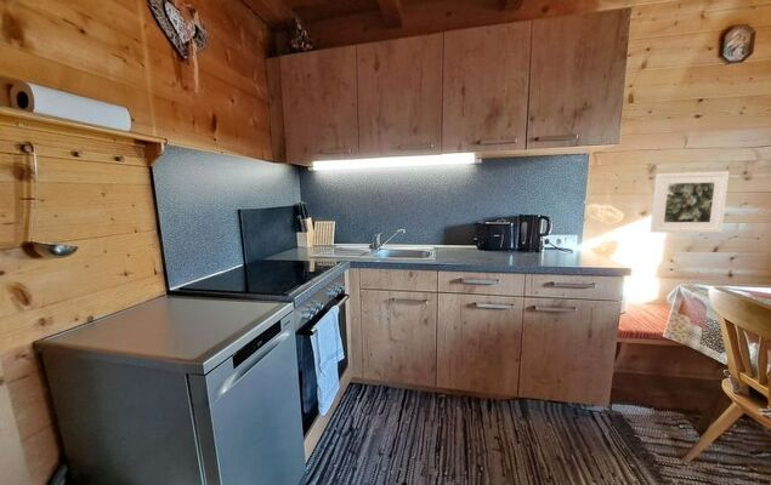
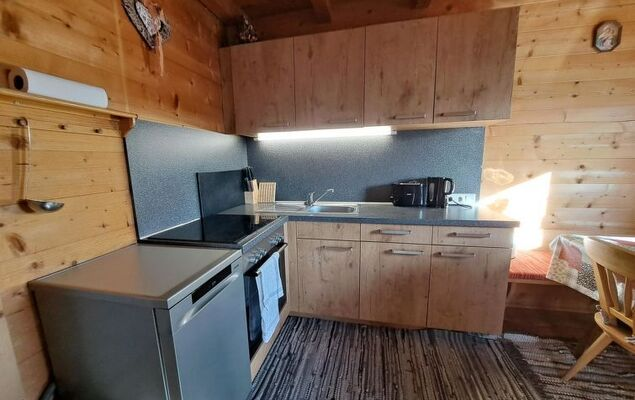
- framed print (687, 202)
